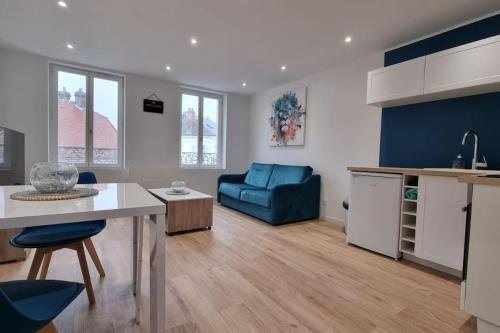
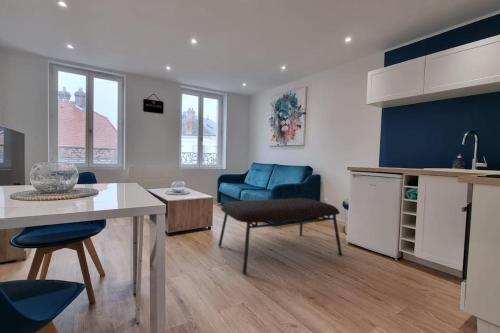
+ coffee table (279, 224)
